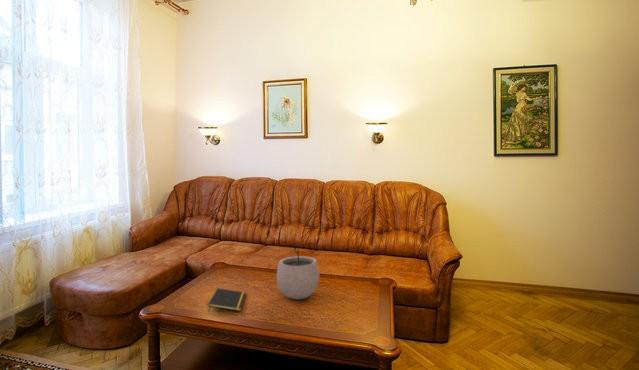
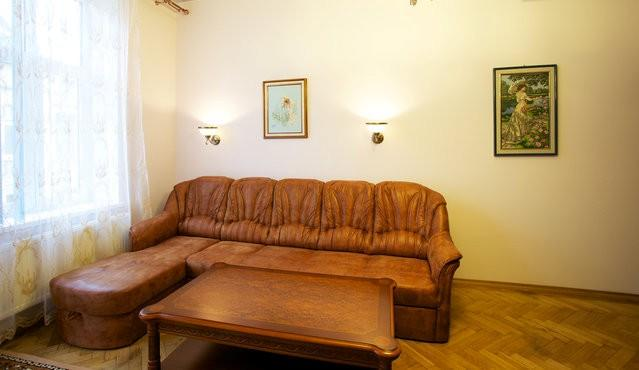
- notepad (228, 298)
- plant pot (298, 270)
